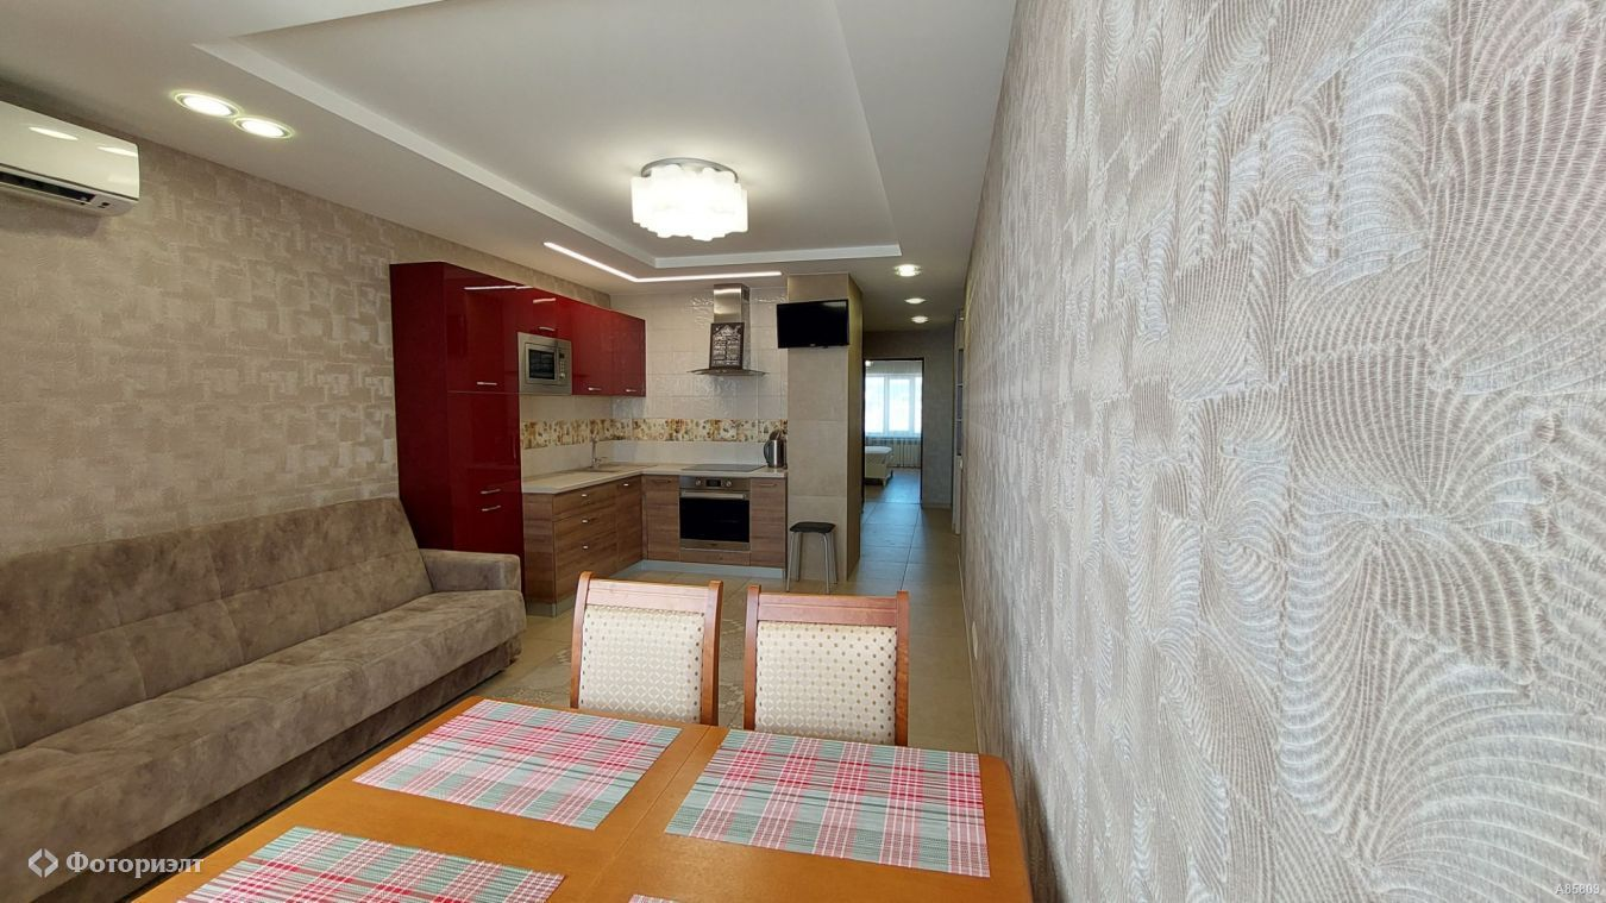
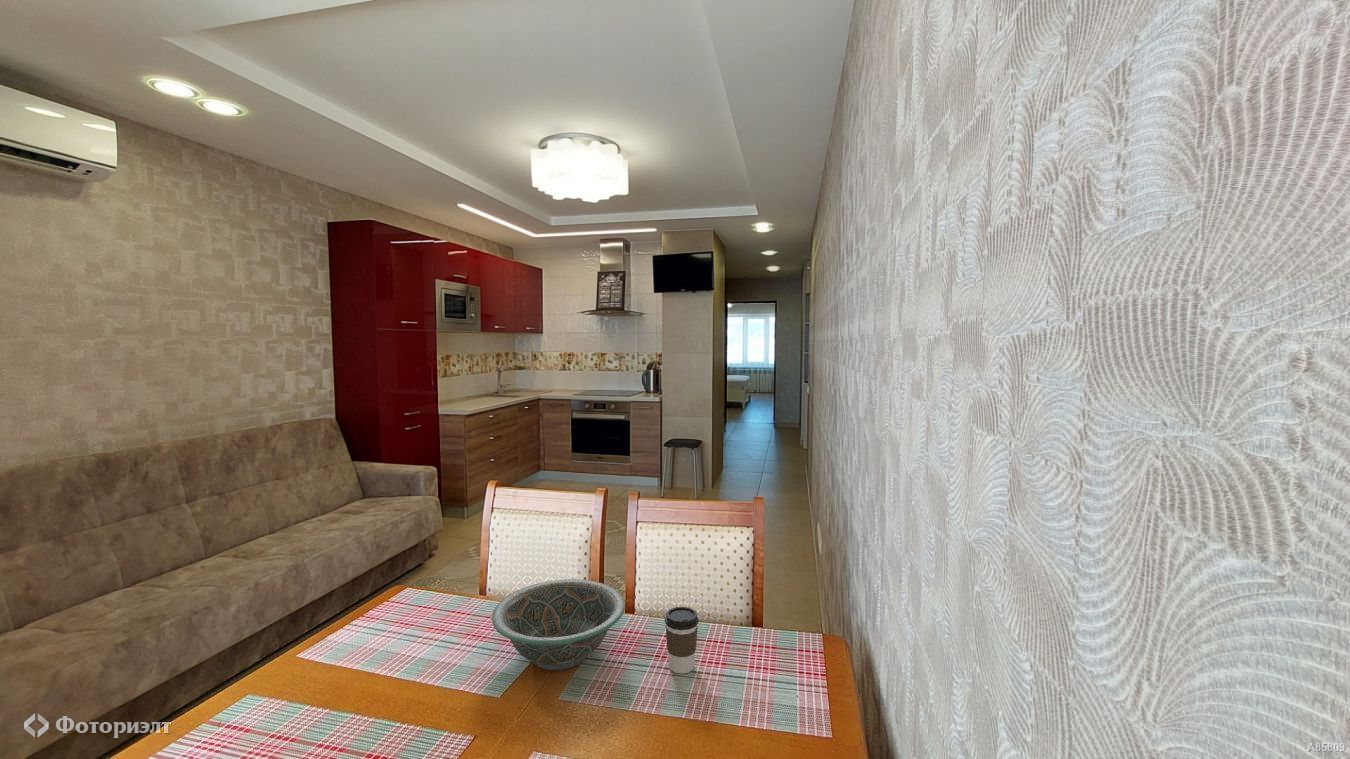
+ coffee cup (681, 640)
+ decorative bowl (560, 630)
